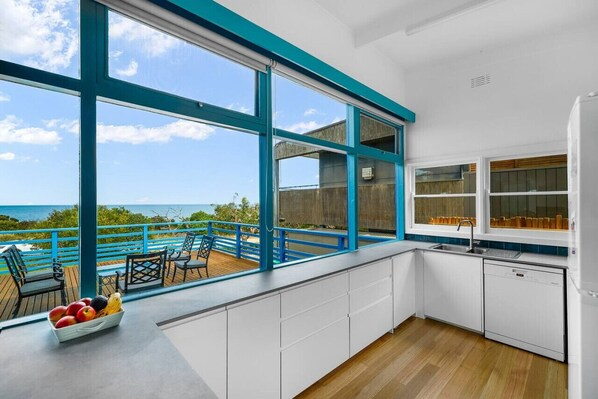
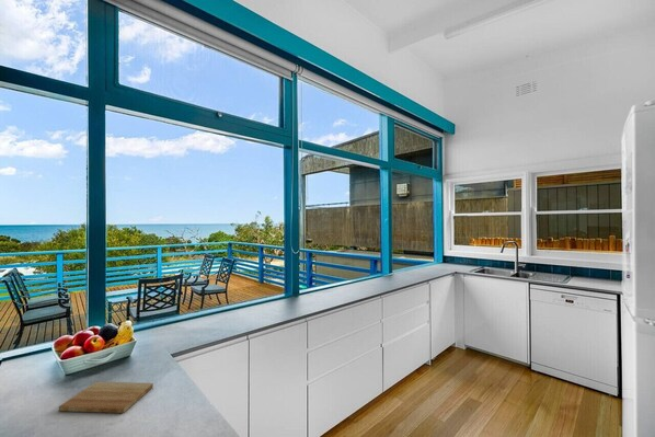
+ cutting board (108, 395)
